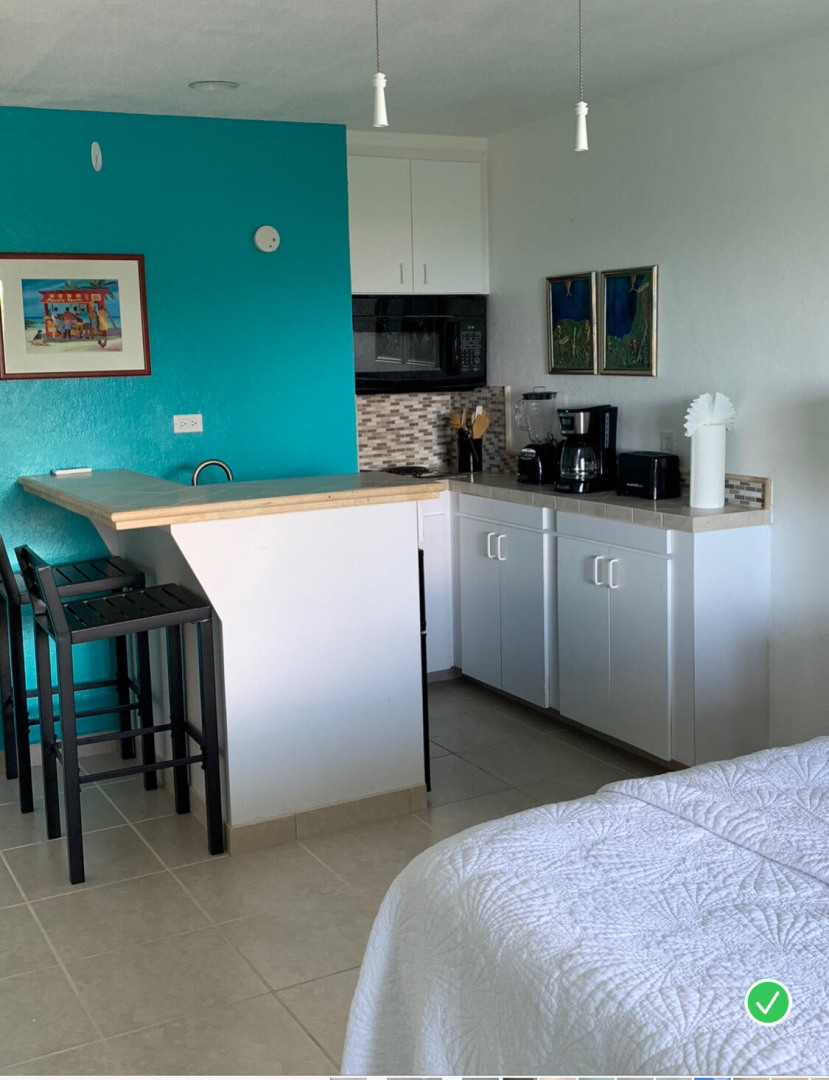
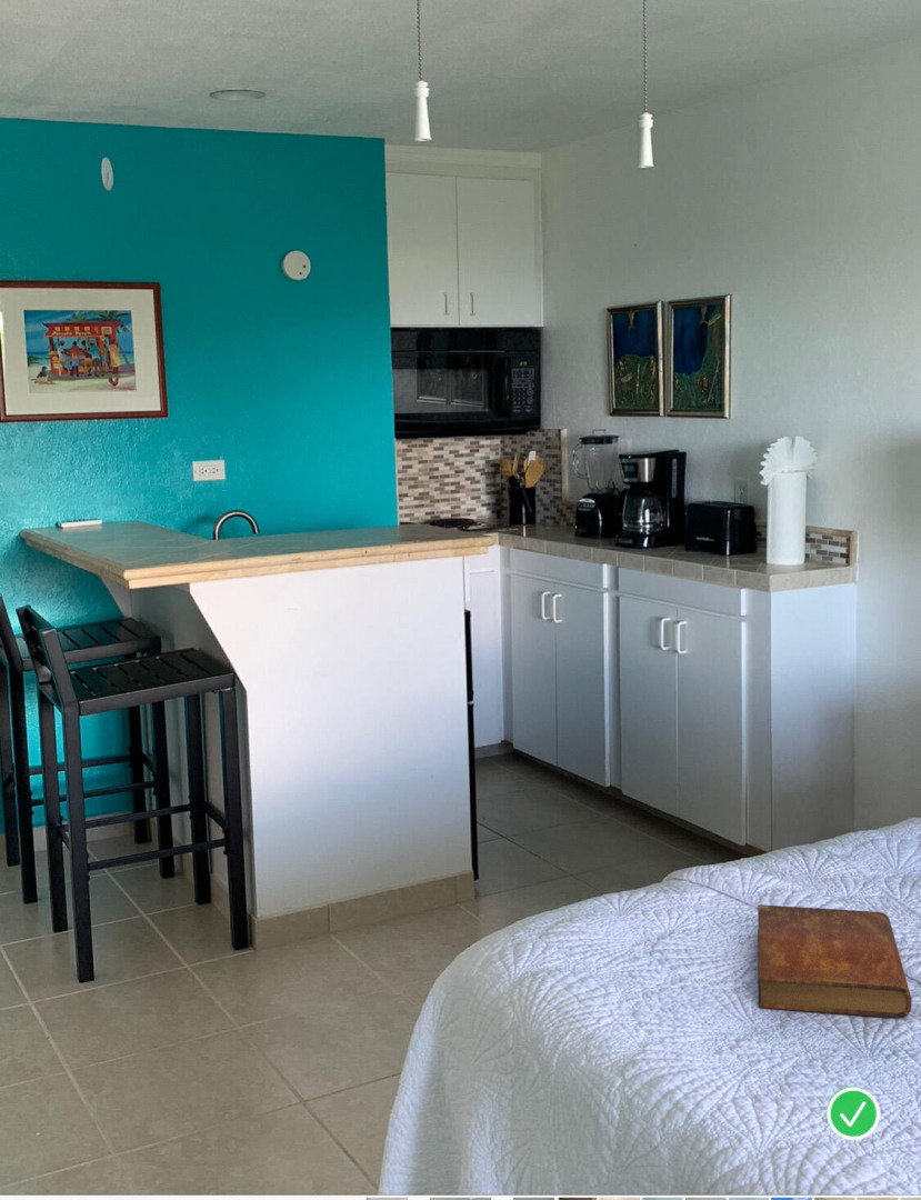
+ bible (828, 957)
